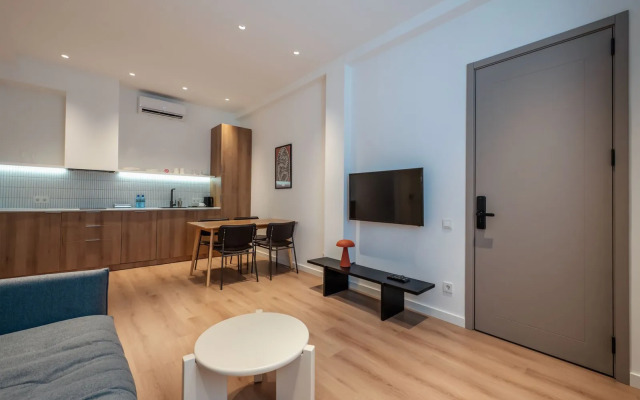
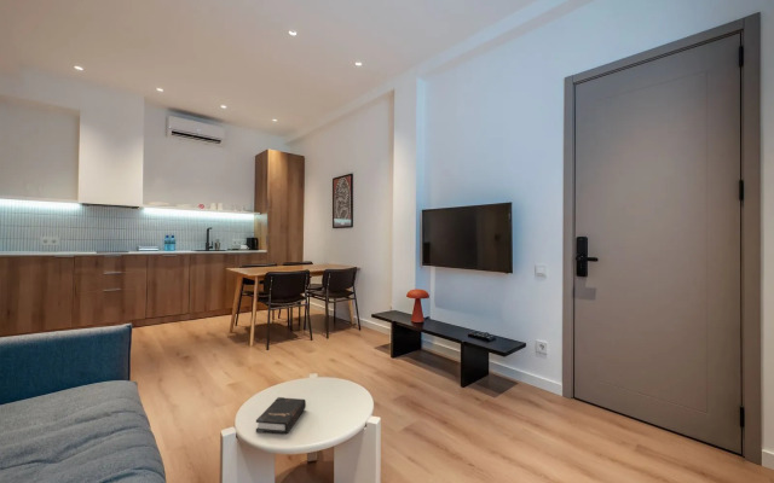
+ hardback book (282, 414)
